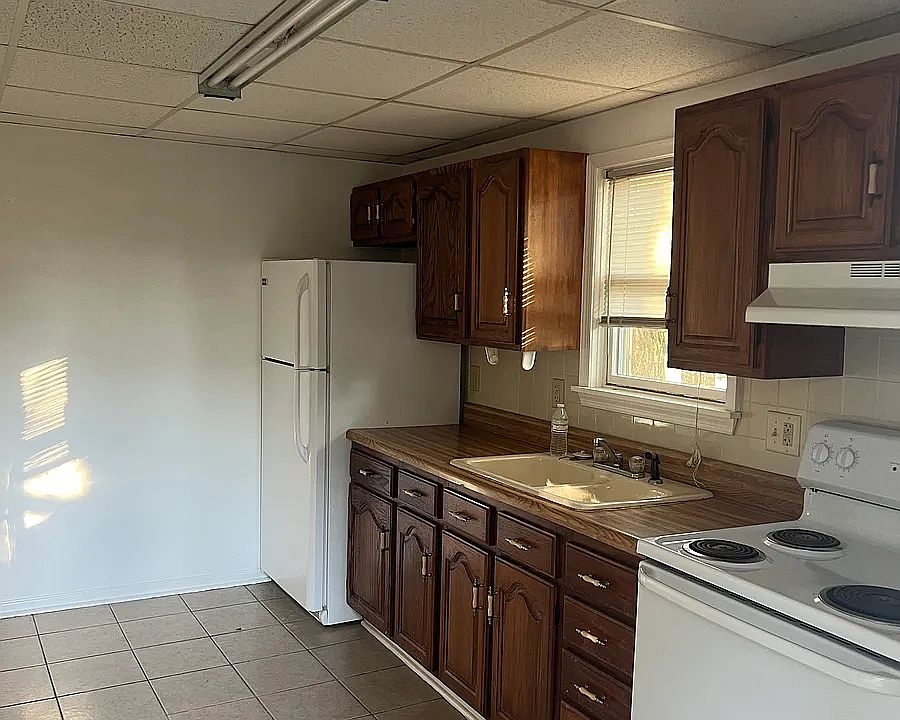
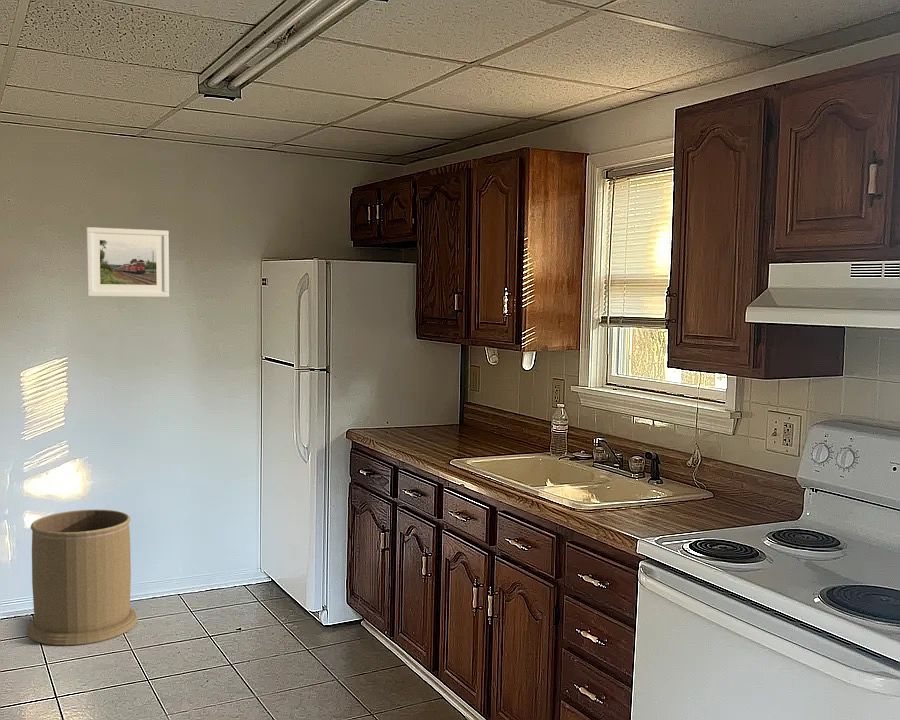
+ trash can (82, 573)
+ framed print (128, 262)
